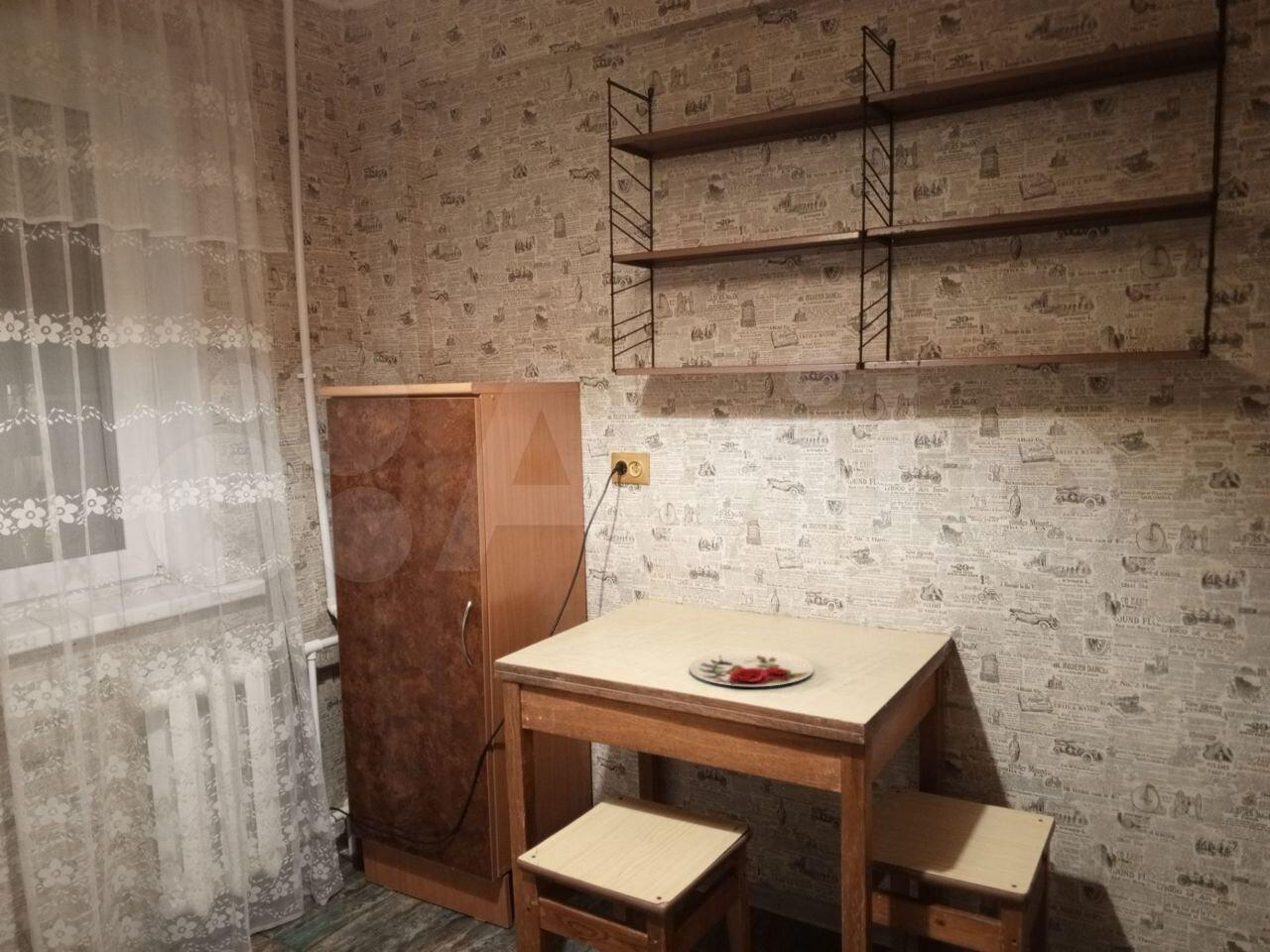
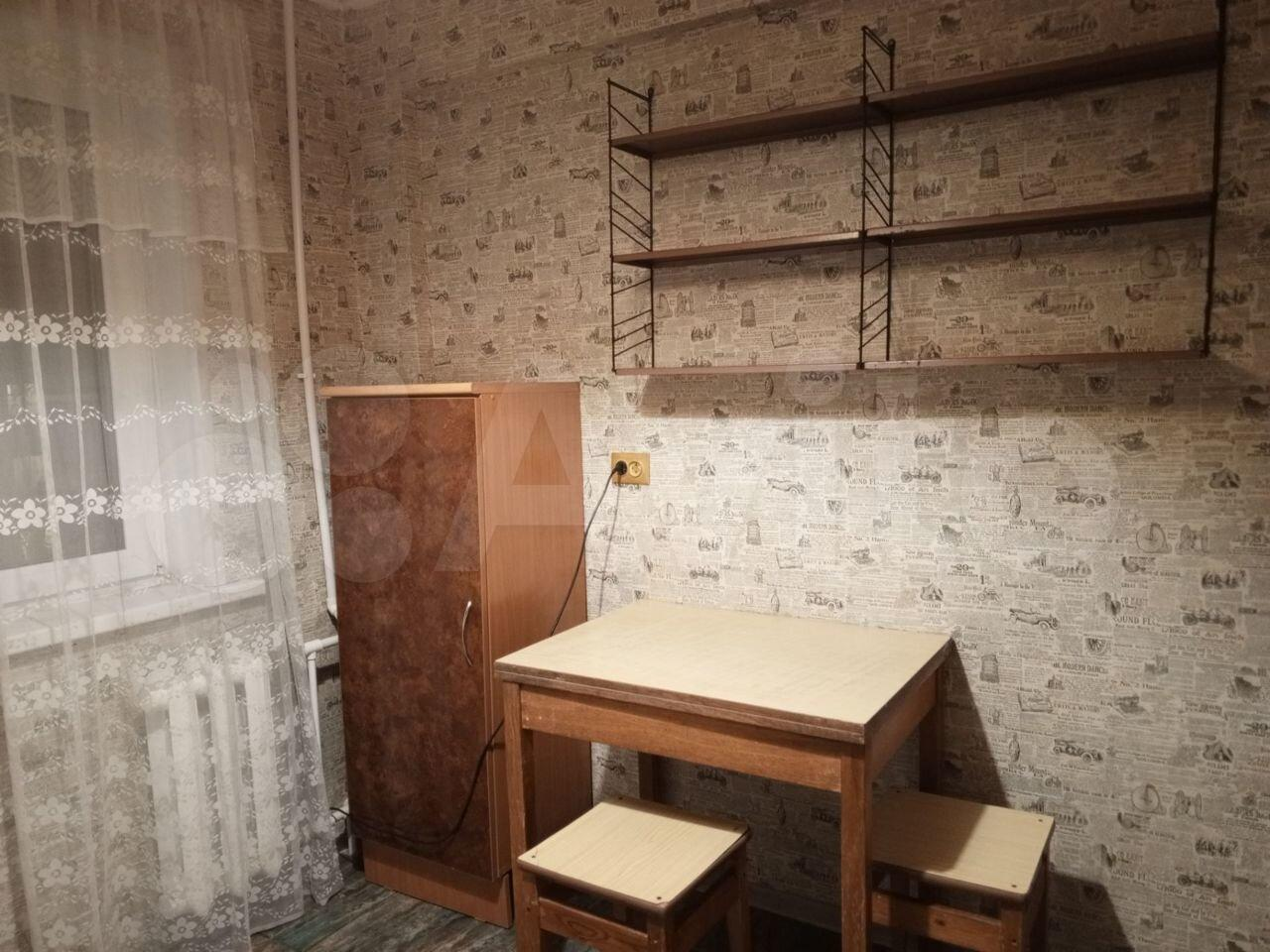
- plate (751, 665)
